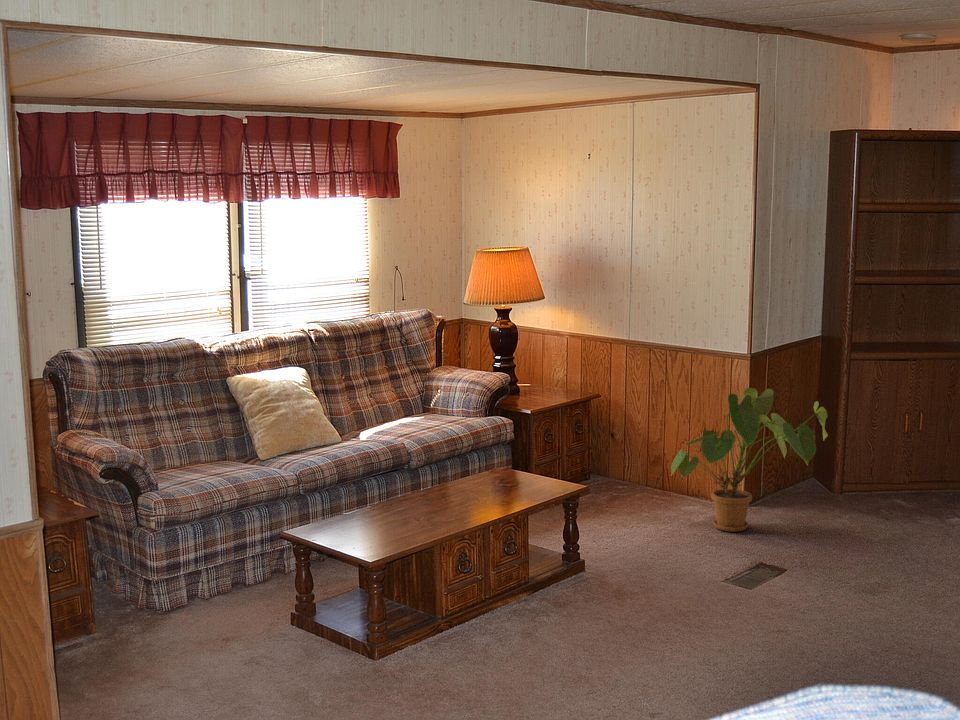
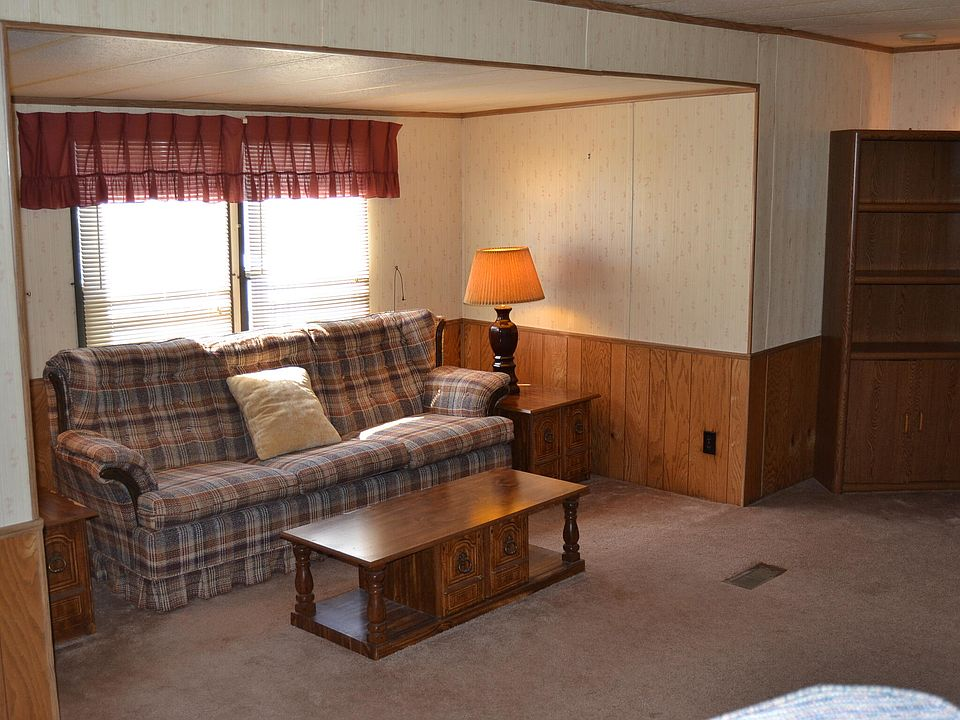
- house plant (753, 459)
